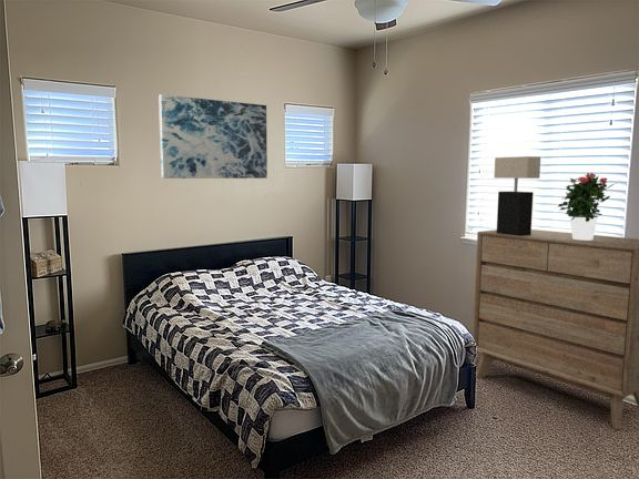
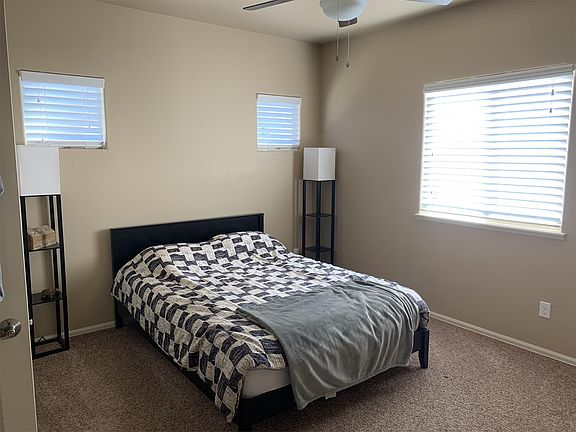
- wall art (216, 140)
- dresser (560, 315)
- table lamp (515, 195)
- potted flower (585, 205)
